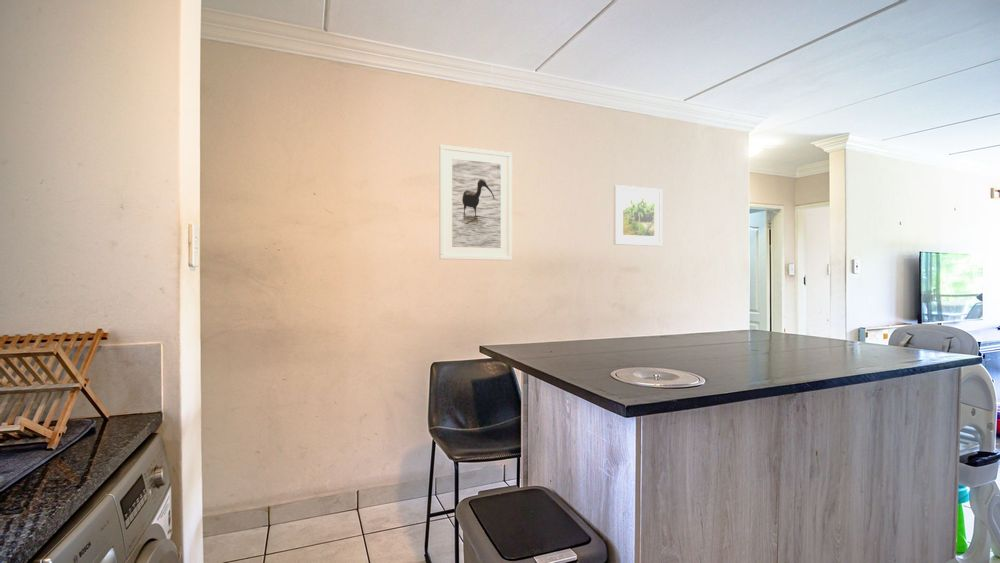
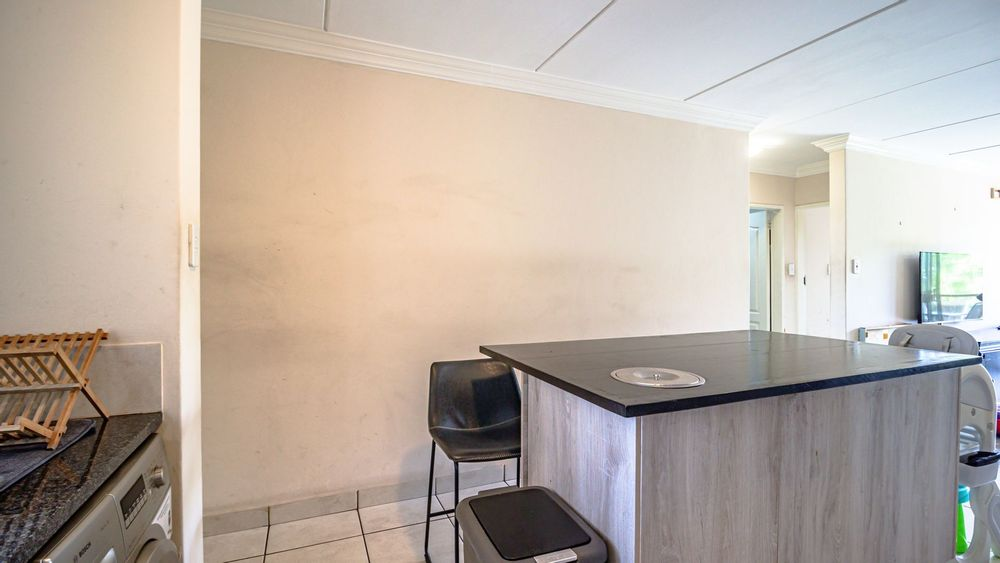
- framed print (638, 216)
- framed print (476, 204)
